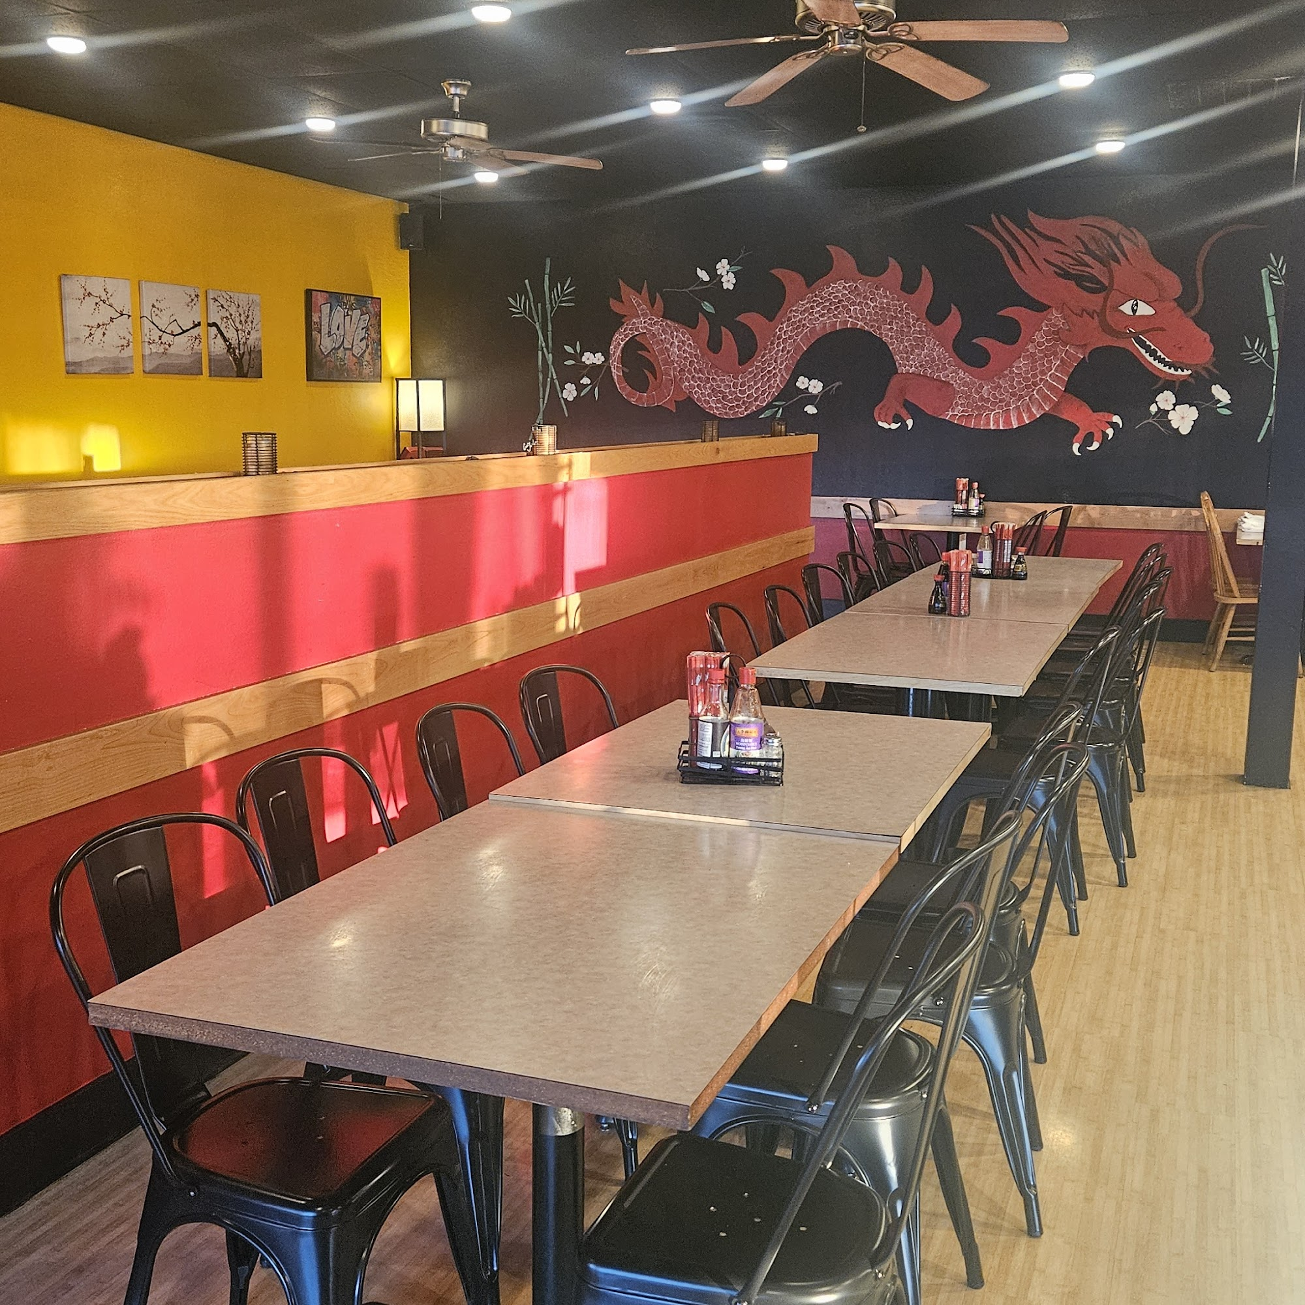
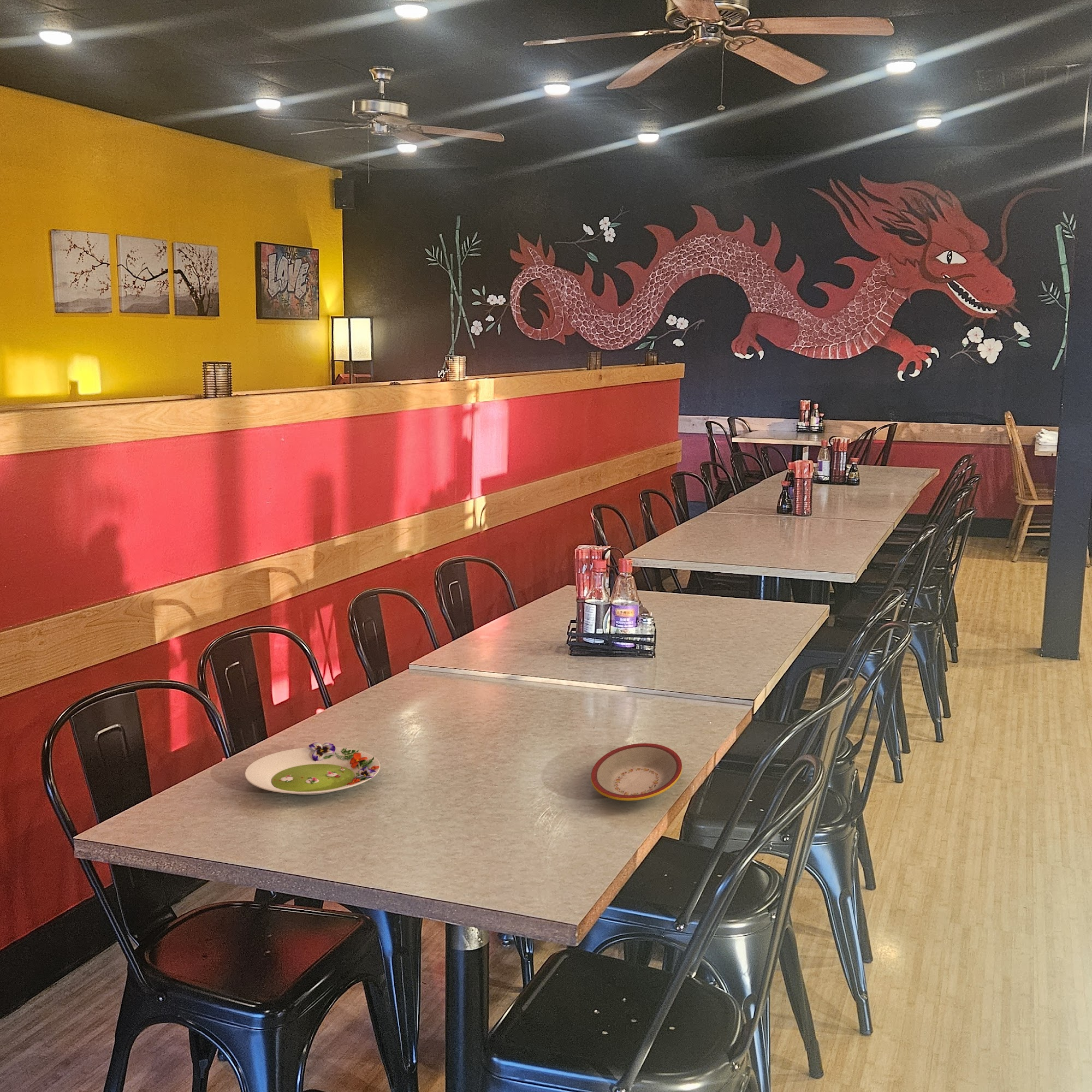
+ plate (637, 775)
+ salad plate (313, 772)
